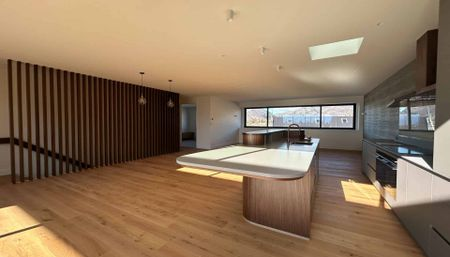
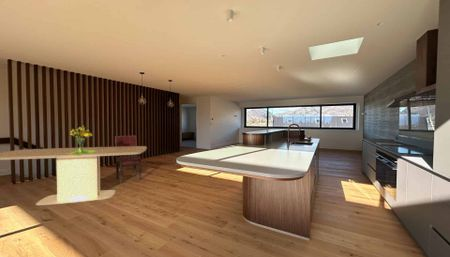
+ bouquet (80, 138)
+ dining chair (128, 157)
+ dining table (79, 173)
